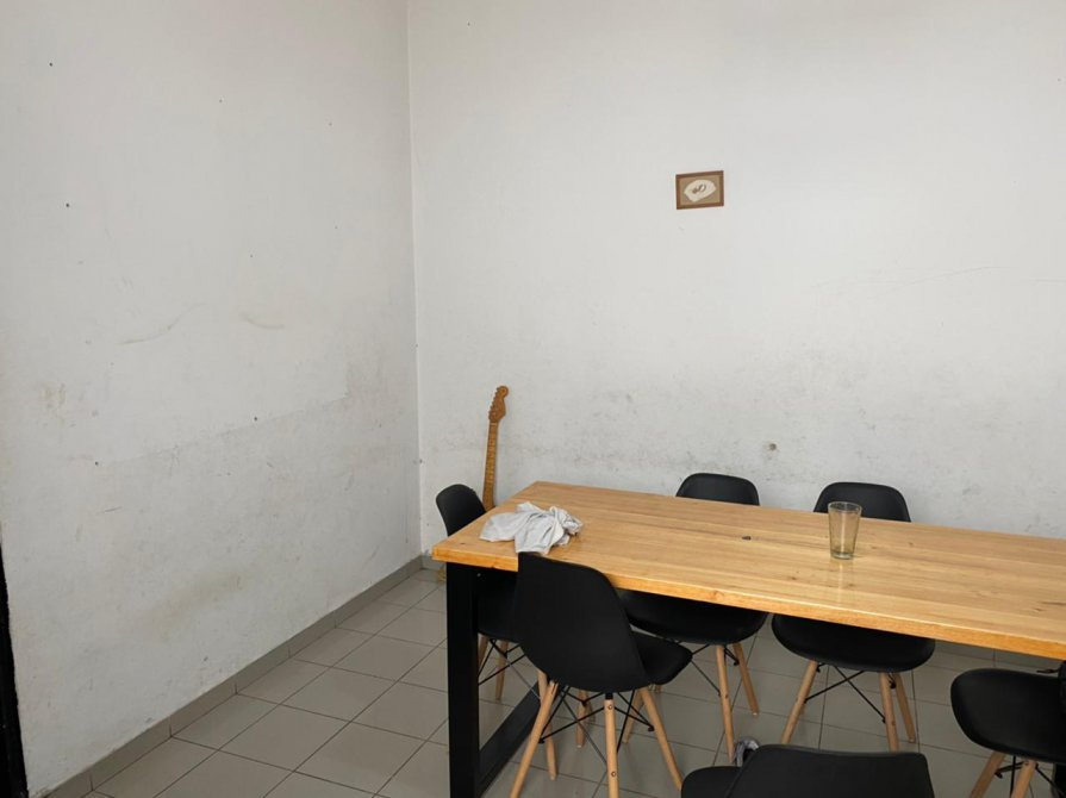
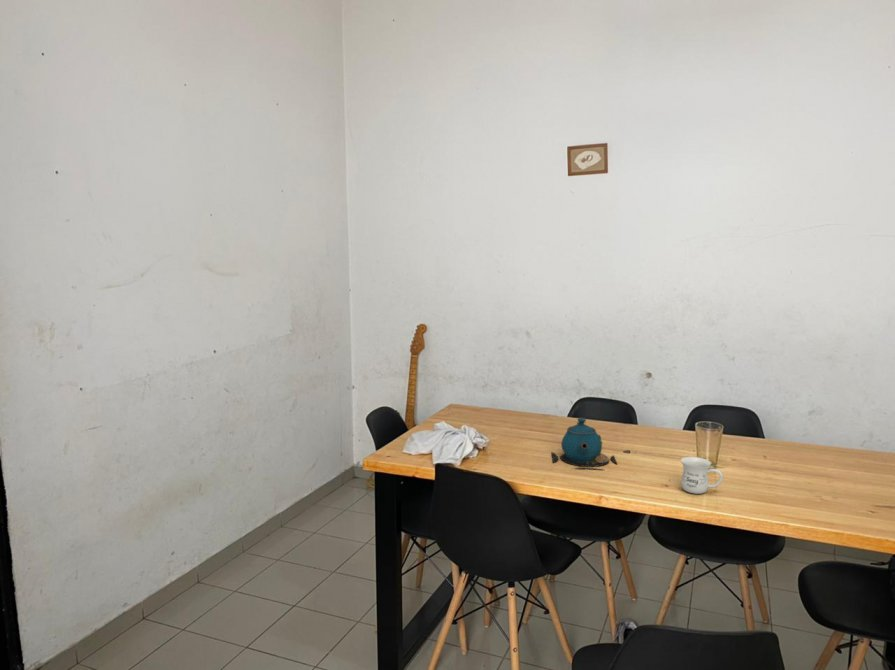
+ mug (701, 477)
+ teapot (583, 438)
